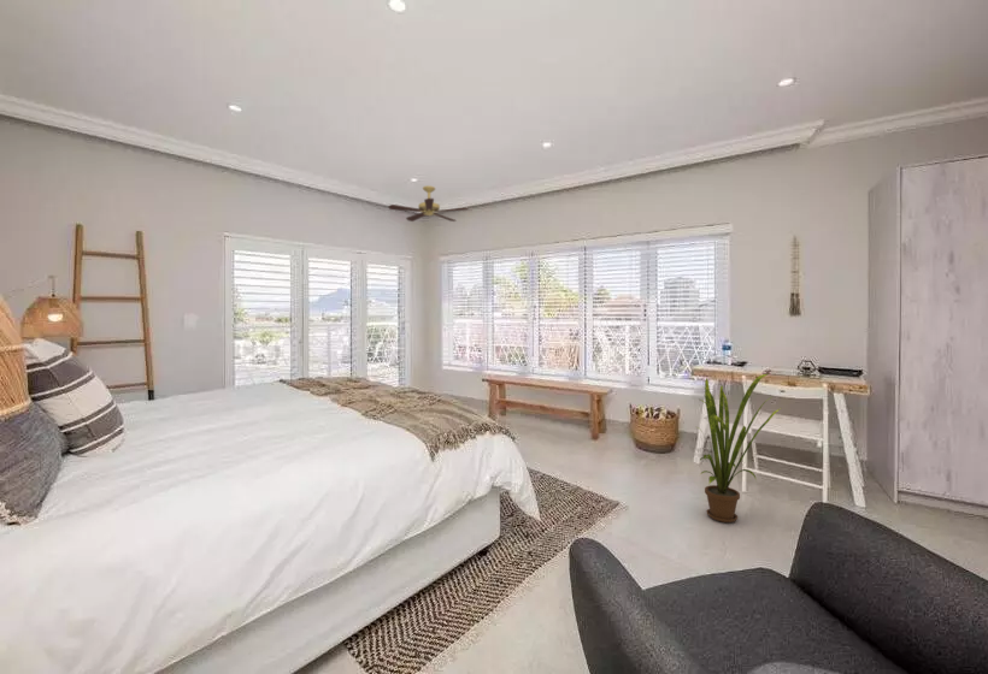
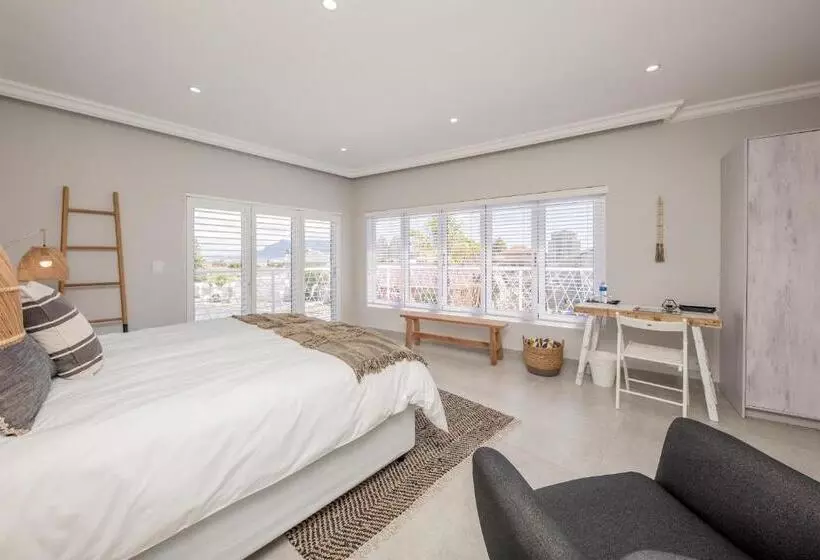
- ceiling fan (428, 200)
- house plant (727, 444)
